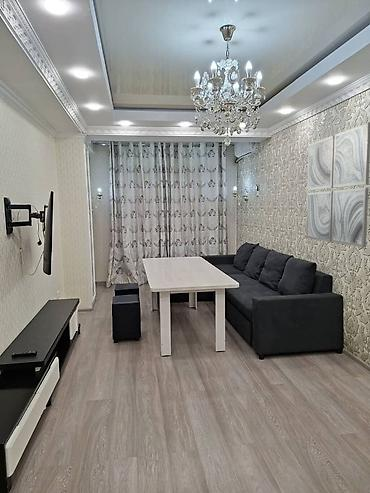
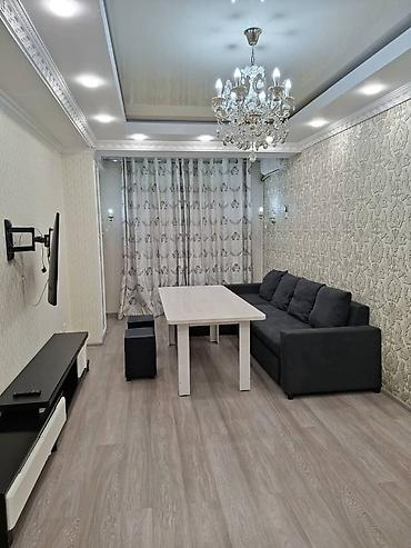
- wall art (333, 187)
